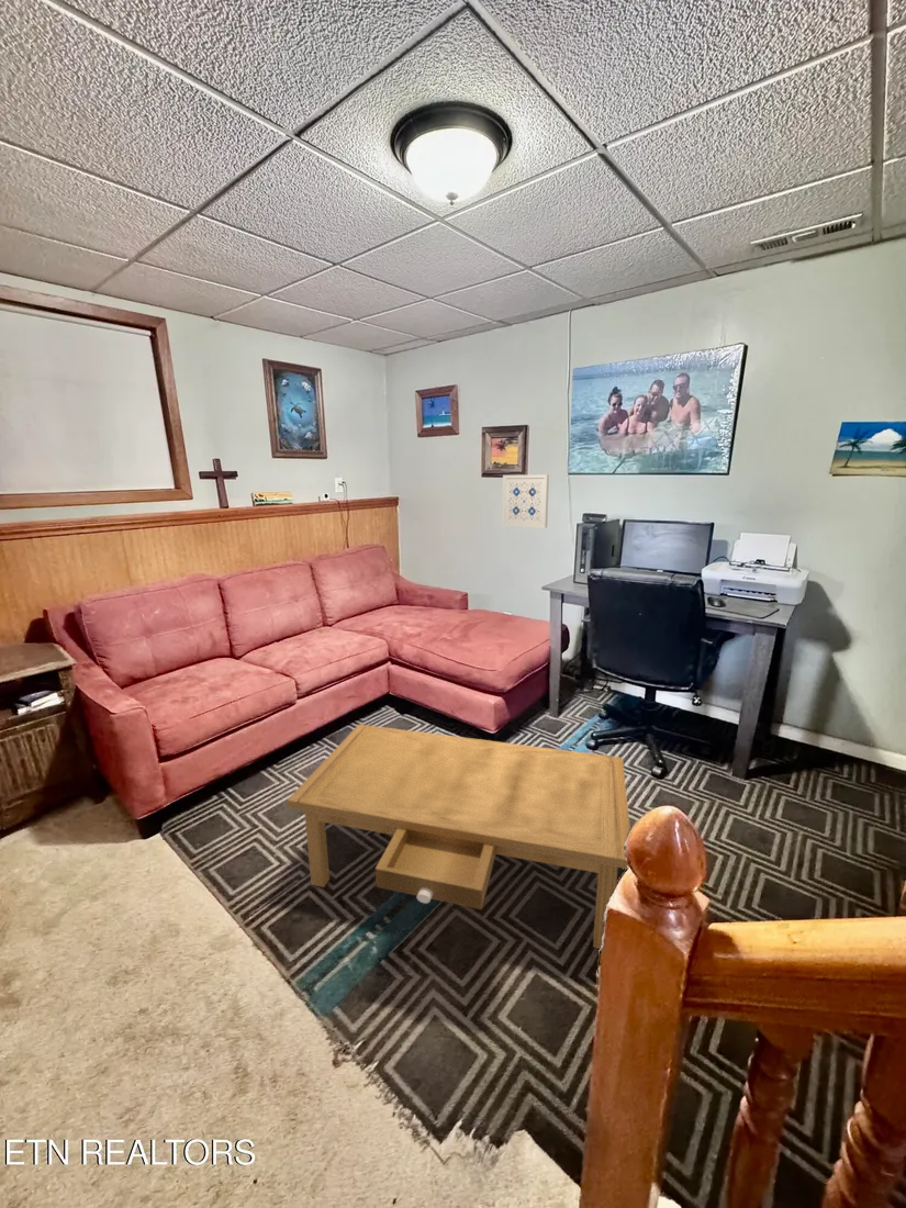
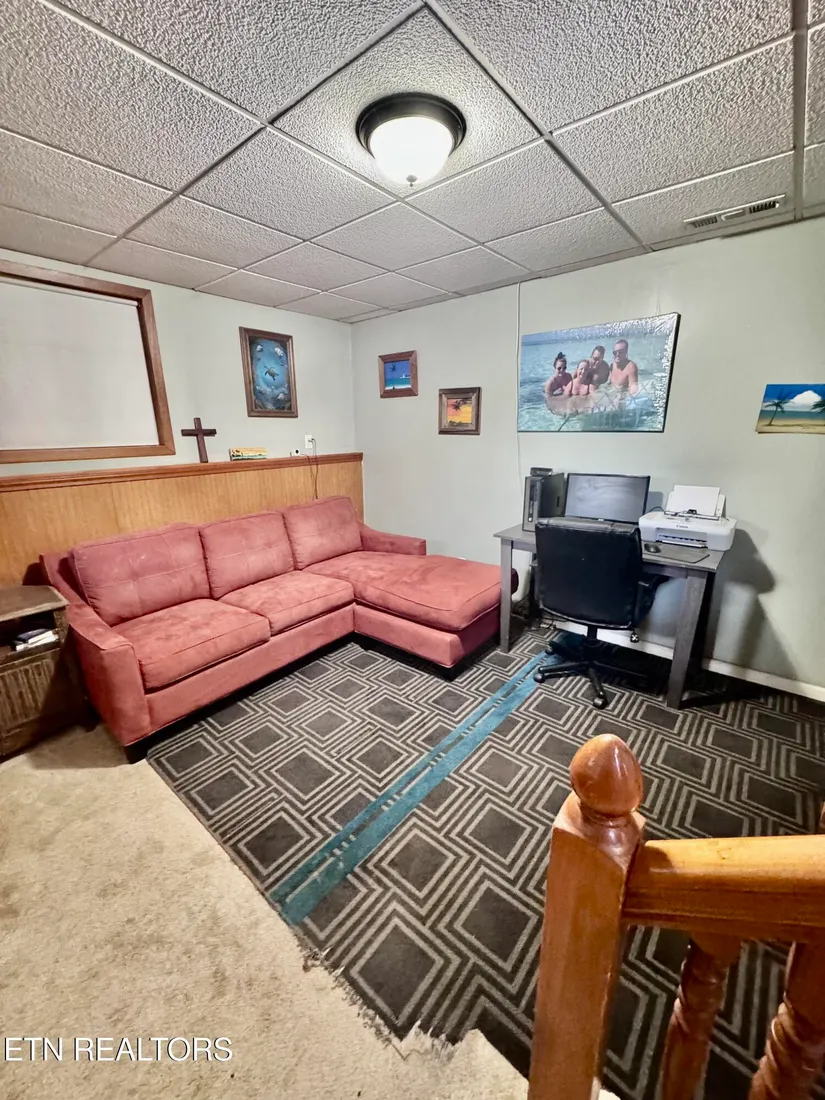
- wall art (524, 501)
- coffee table (466, 821)
